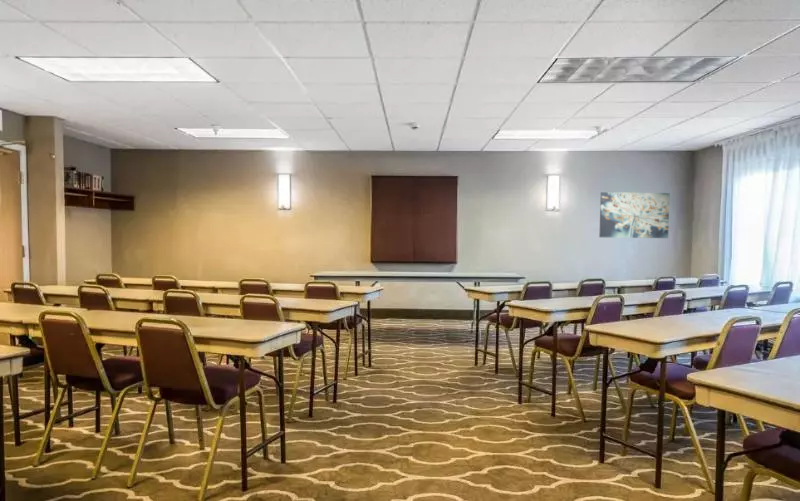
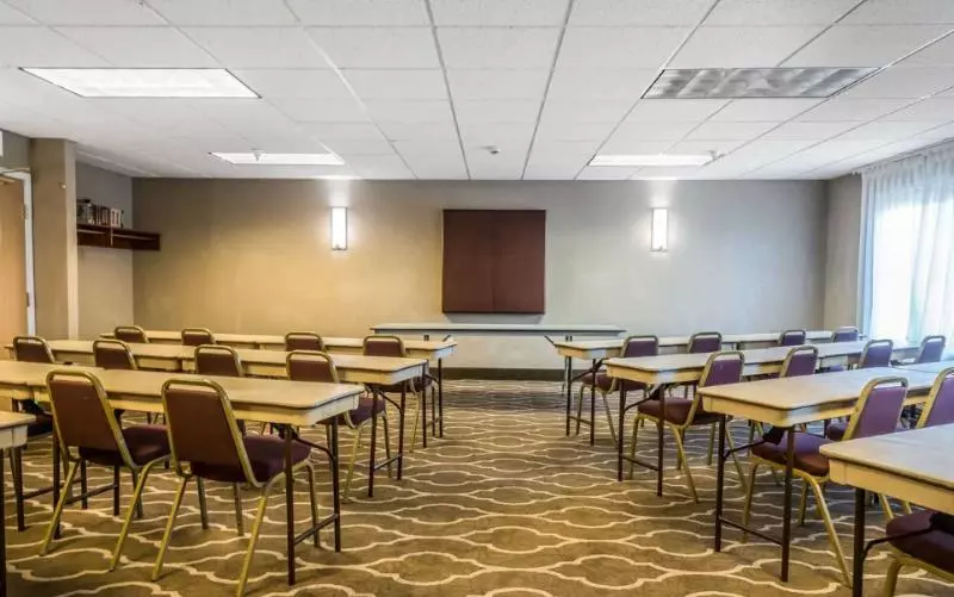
- wall art (634, 215)
